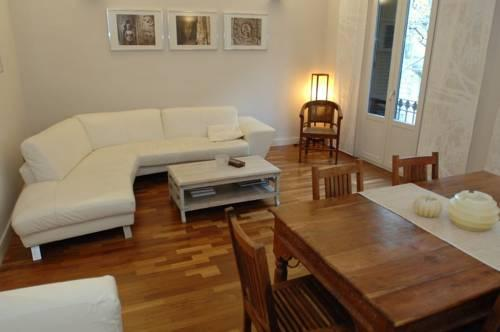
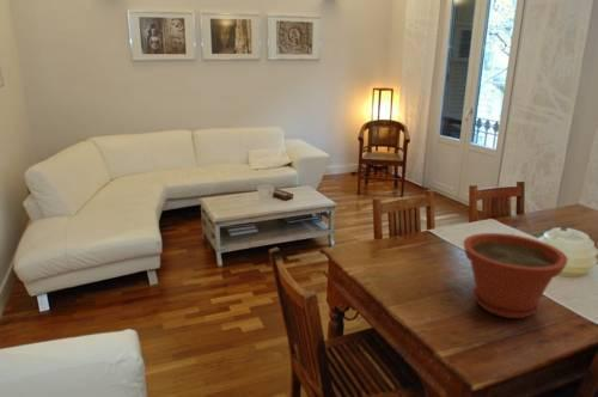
+ plant pot (508, 277)
